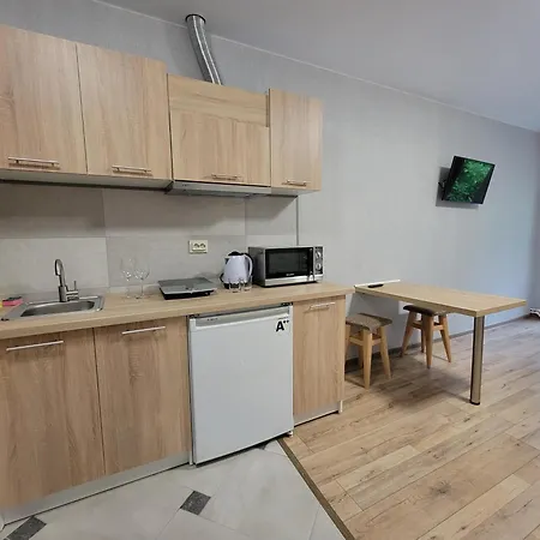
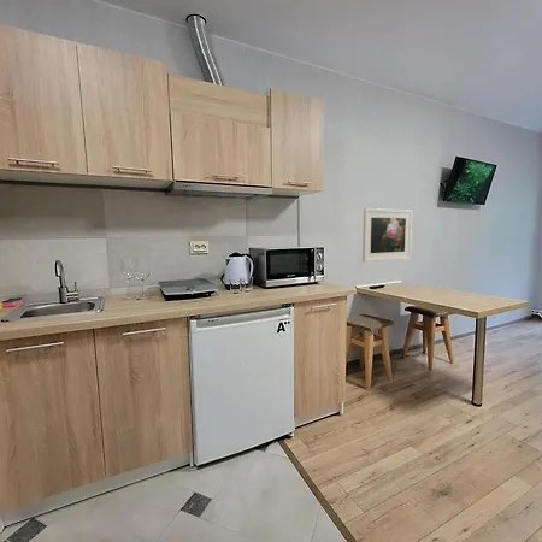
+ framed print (388, 235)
